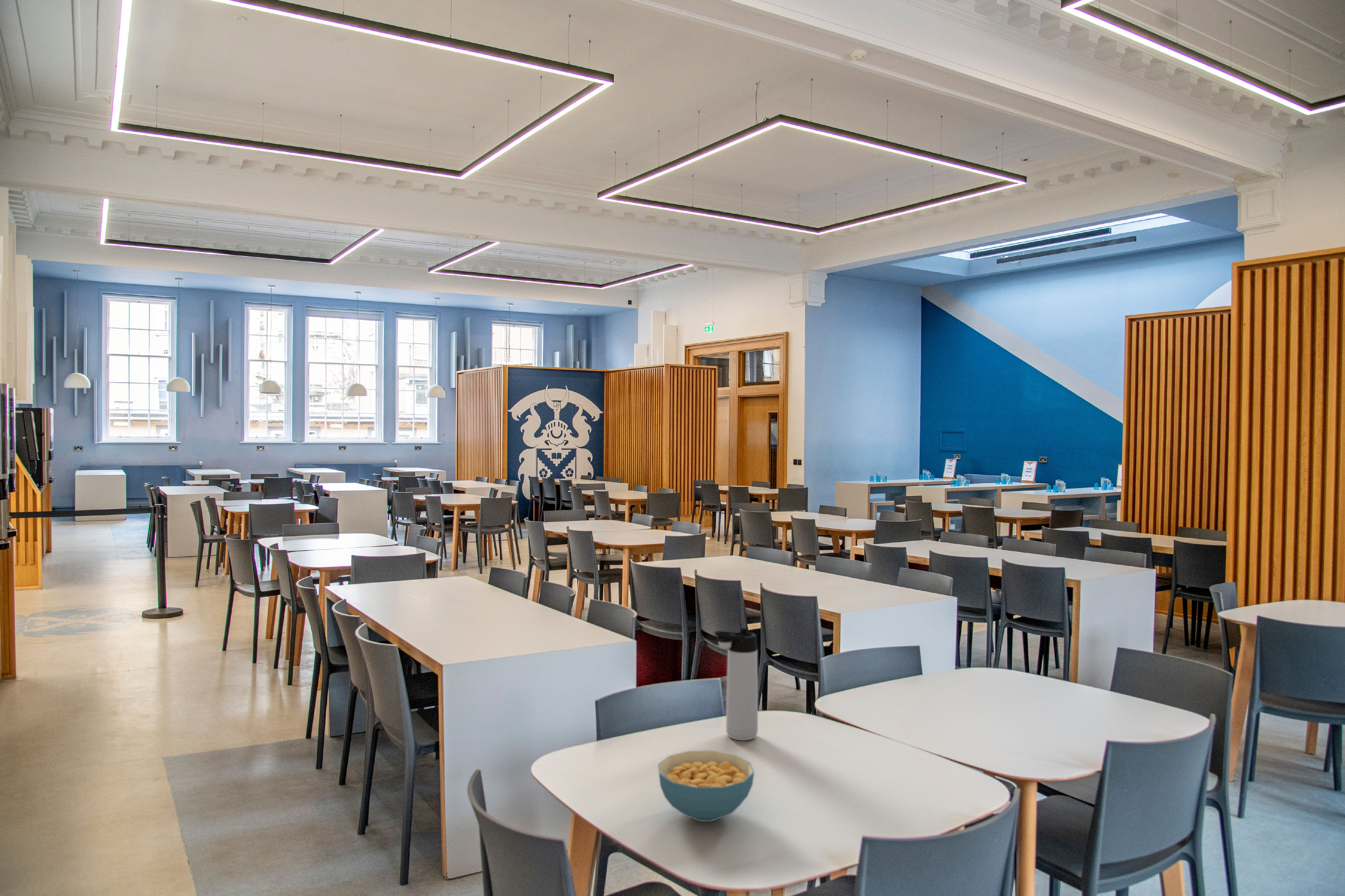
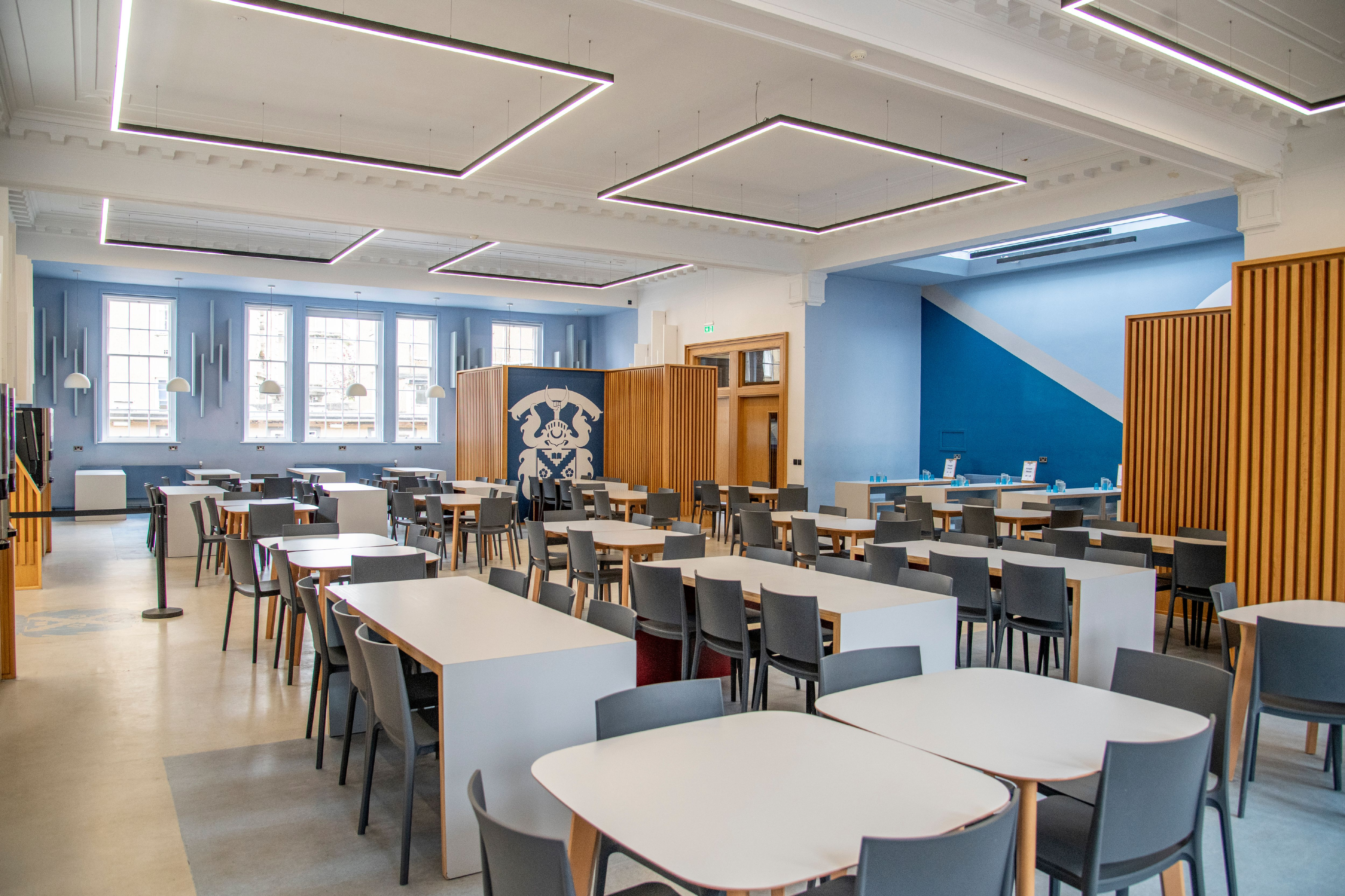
- cereal bowl (705, 791)
- thermos bottle (736, 683)
